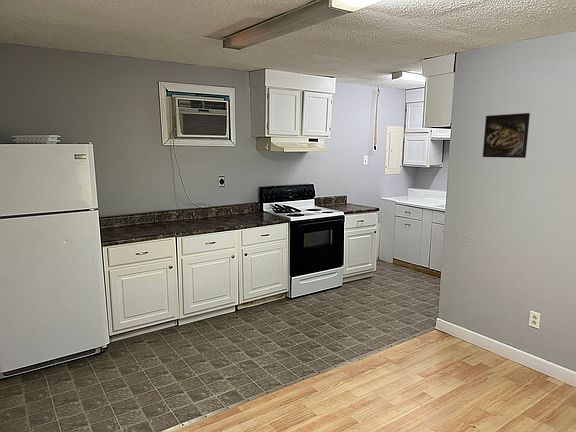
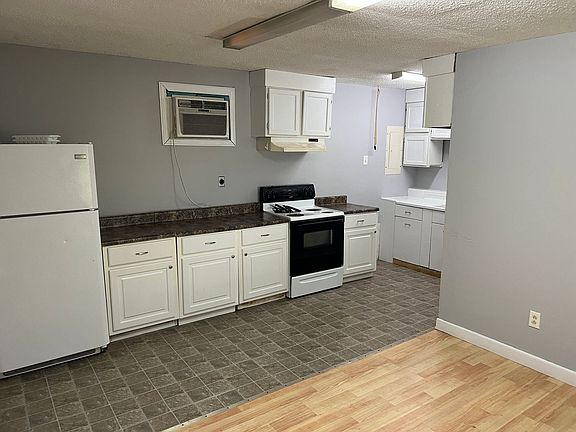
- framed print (505, 136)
